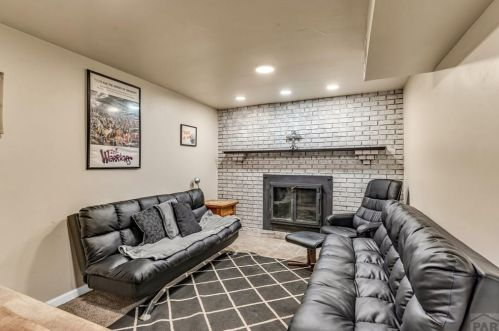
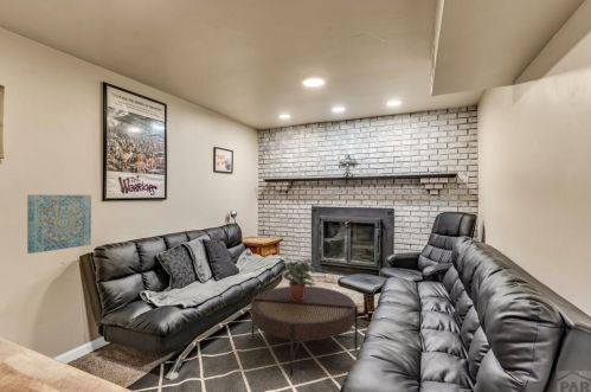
+ potted plant (297, 277)
+ coffee table (302, 322)
+ wall art (62, 221)
